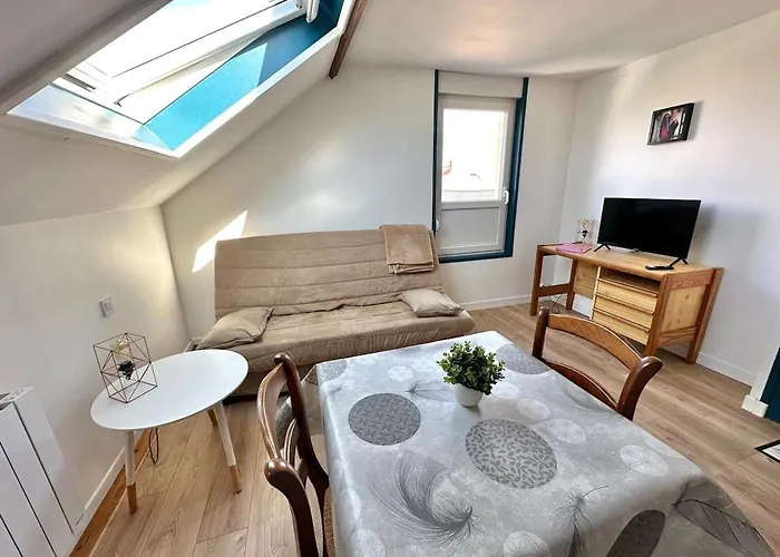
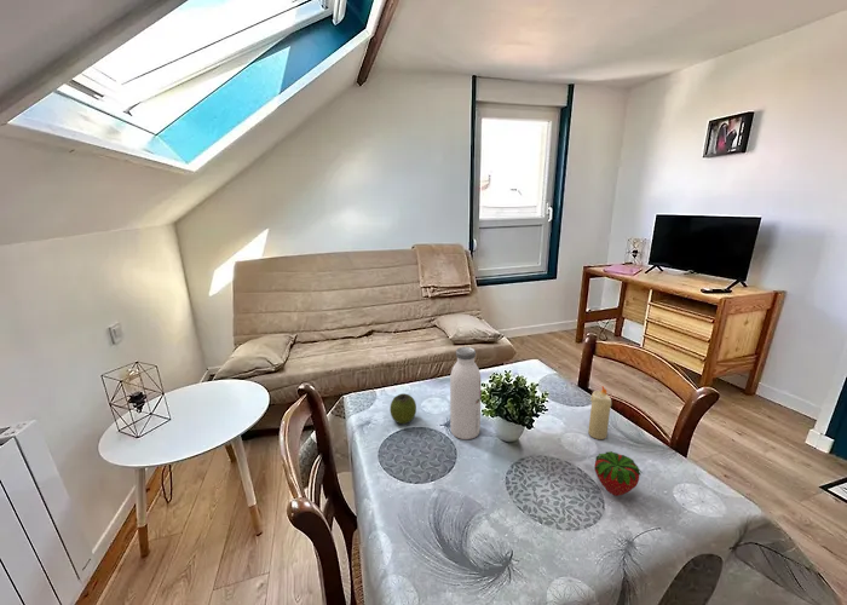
+ apple (403, 408)
+ water bottle (465, 391)
+ candle (599, 410)
+ fruit (615, 474)
